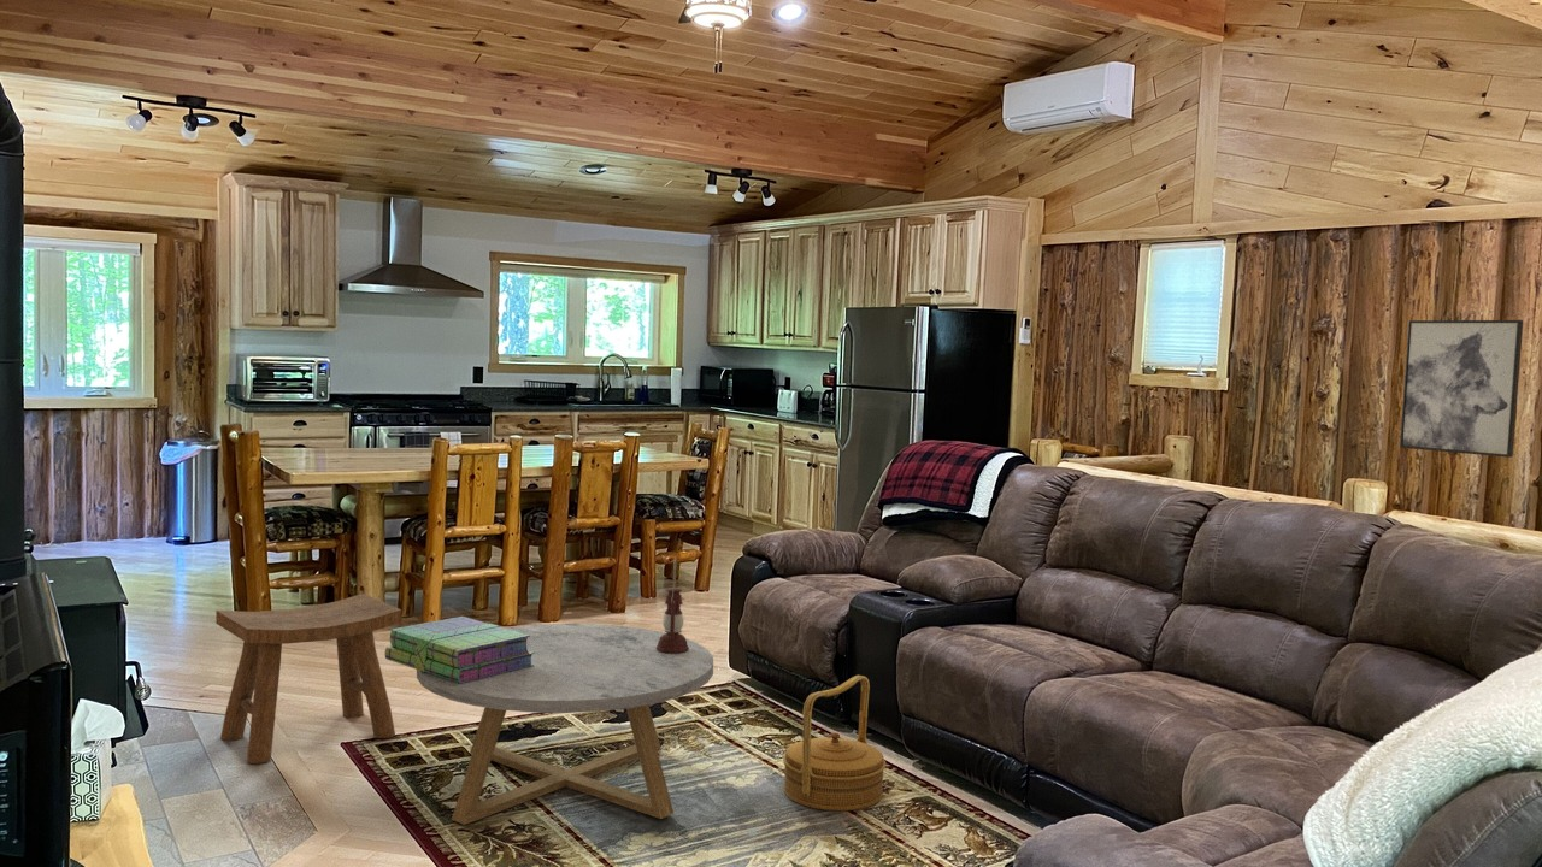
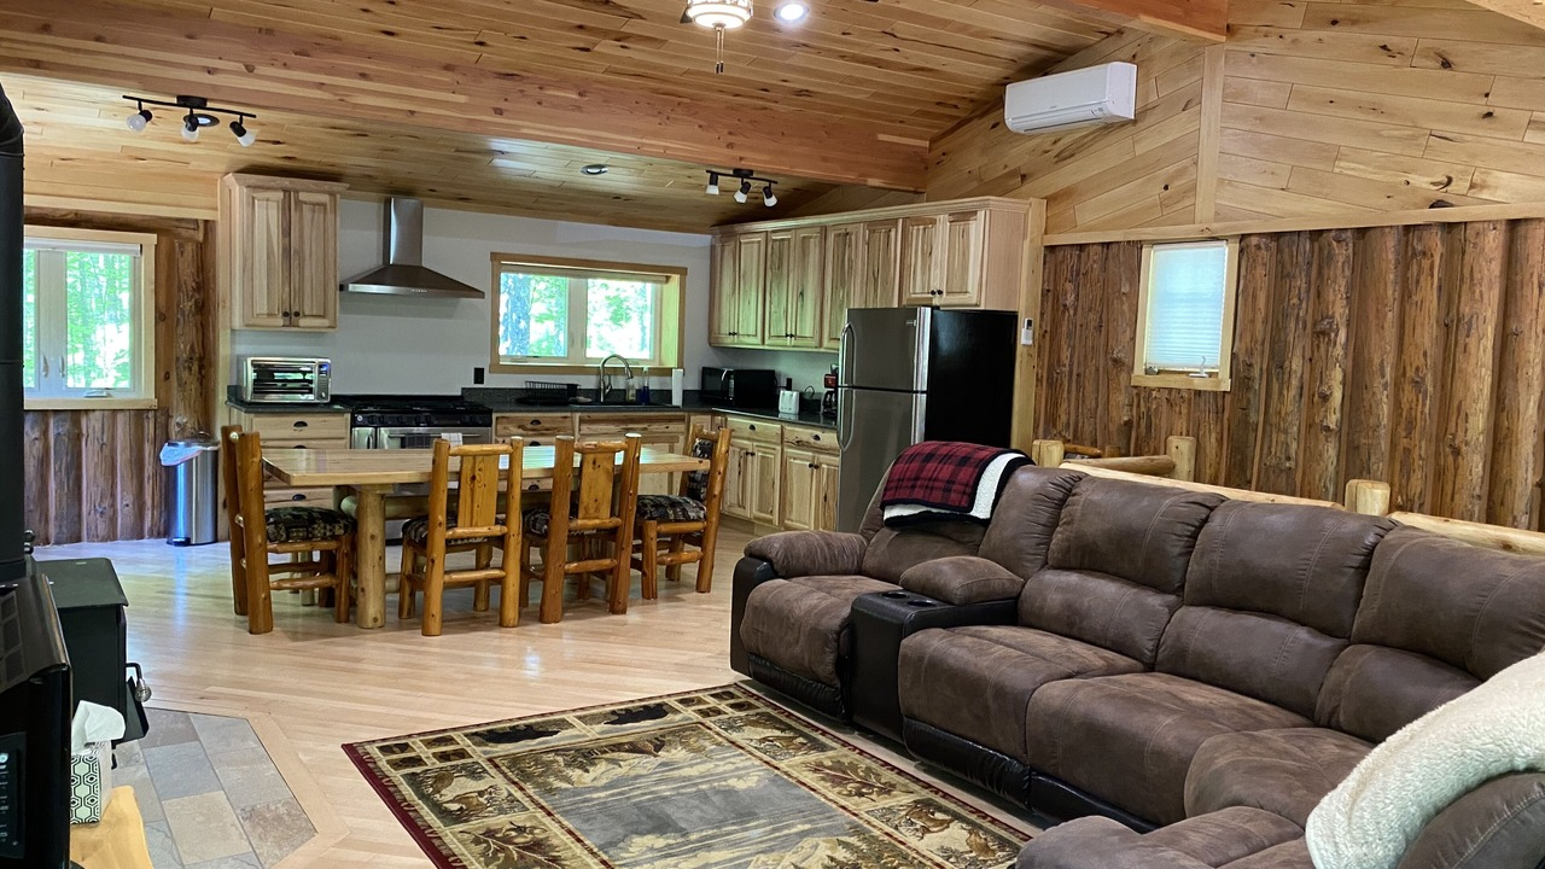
- stool (339, 670)
- coffee table (566, 712)
- lantern (673, 602)
- stack of books (459, 647)
- wall art (1459, 387)
- basket (835, 738)
